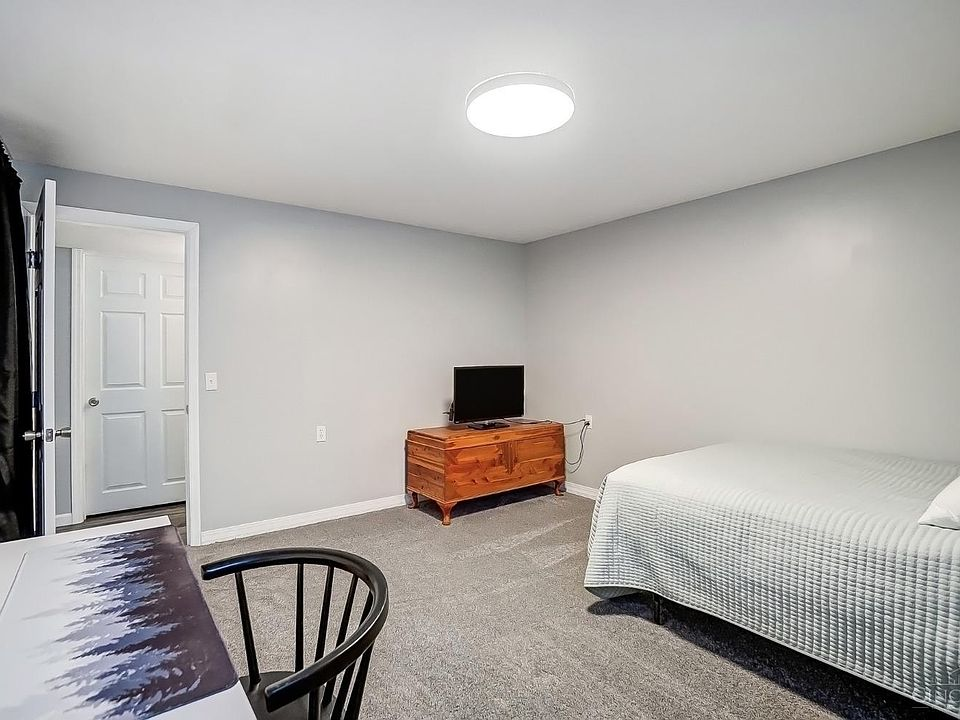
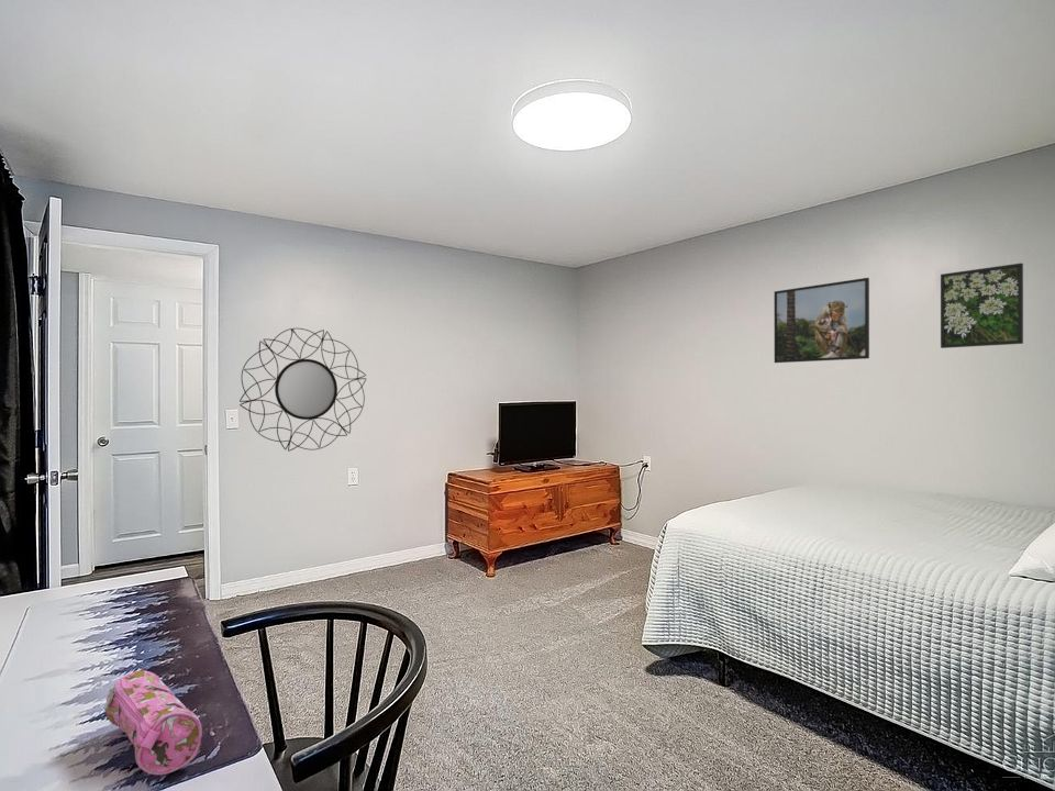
+ pencil case (152, 718)
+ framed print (819, 322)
+ home mirror (307, 389)
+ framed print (979, 307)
